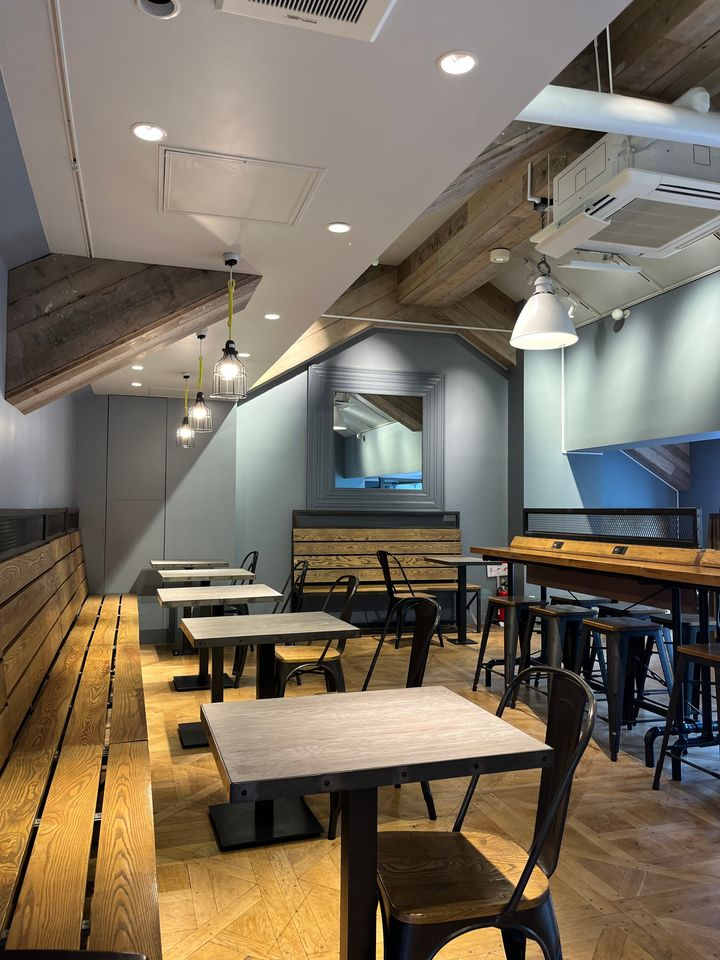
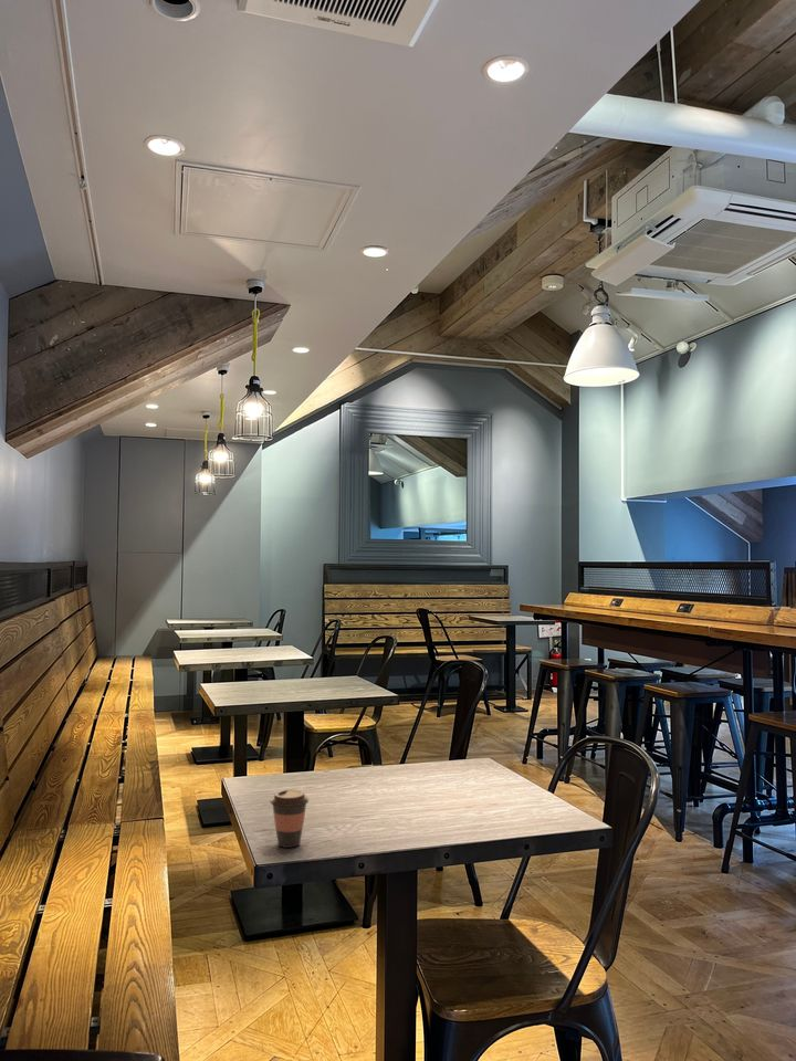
+ coffee cup (289, 818)
